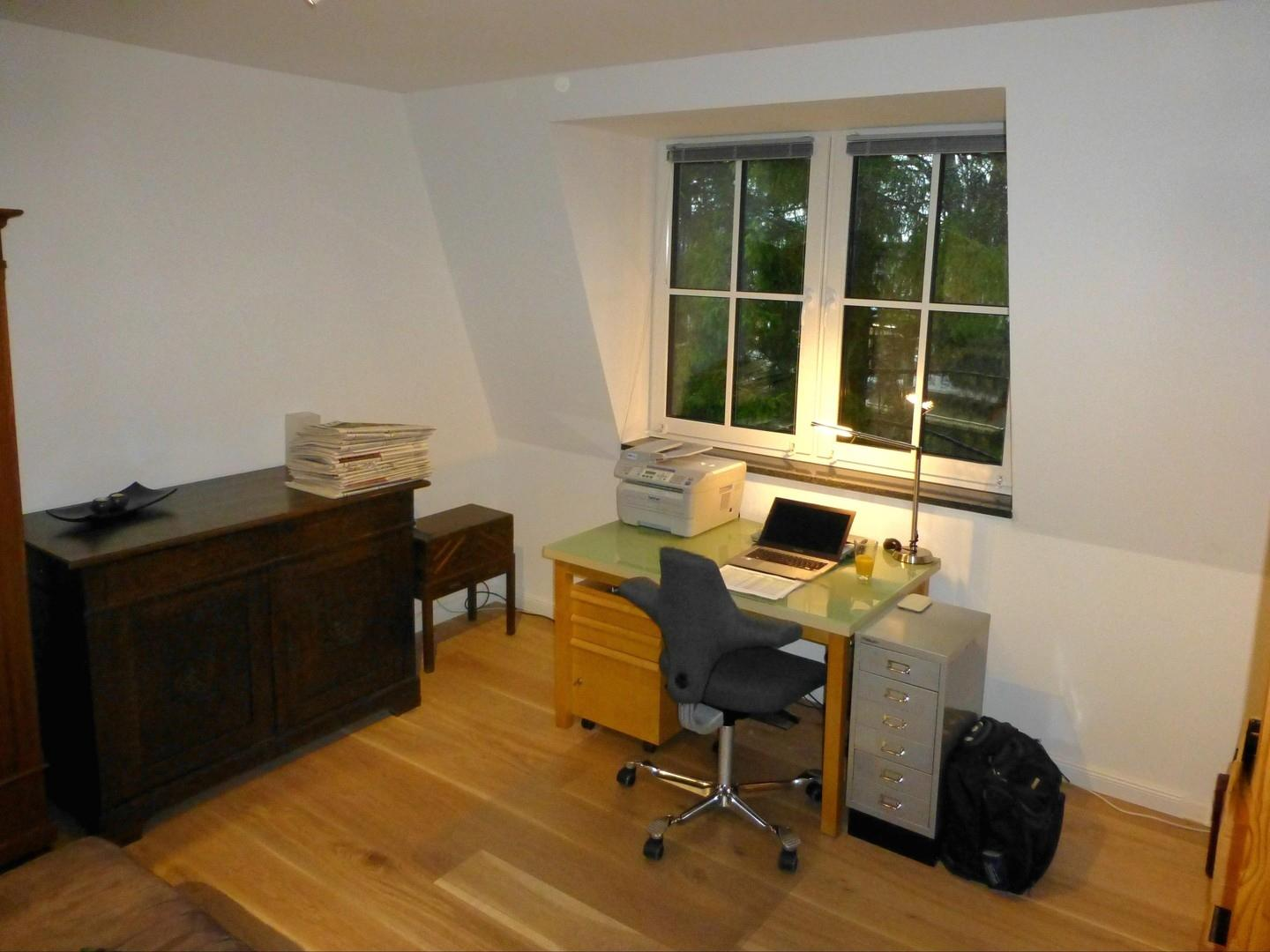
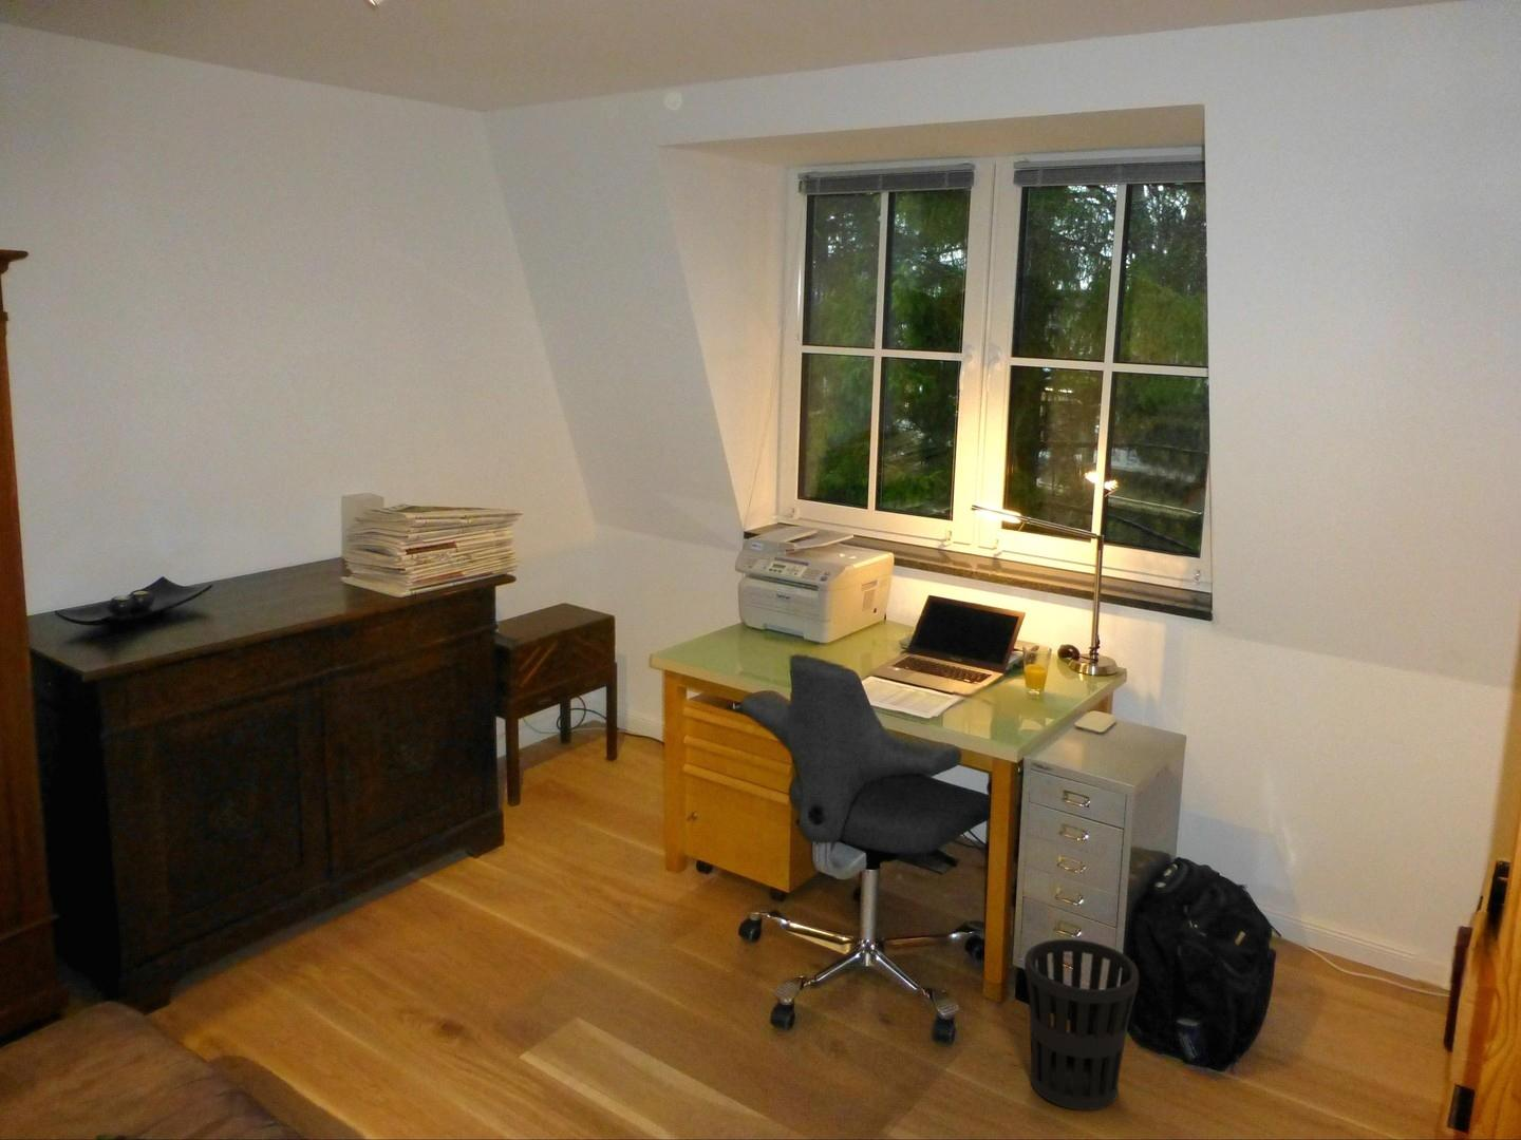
+ wastebasket (1078, 1024)
